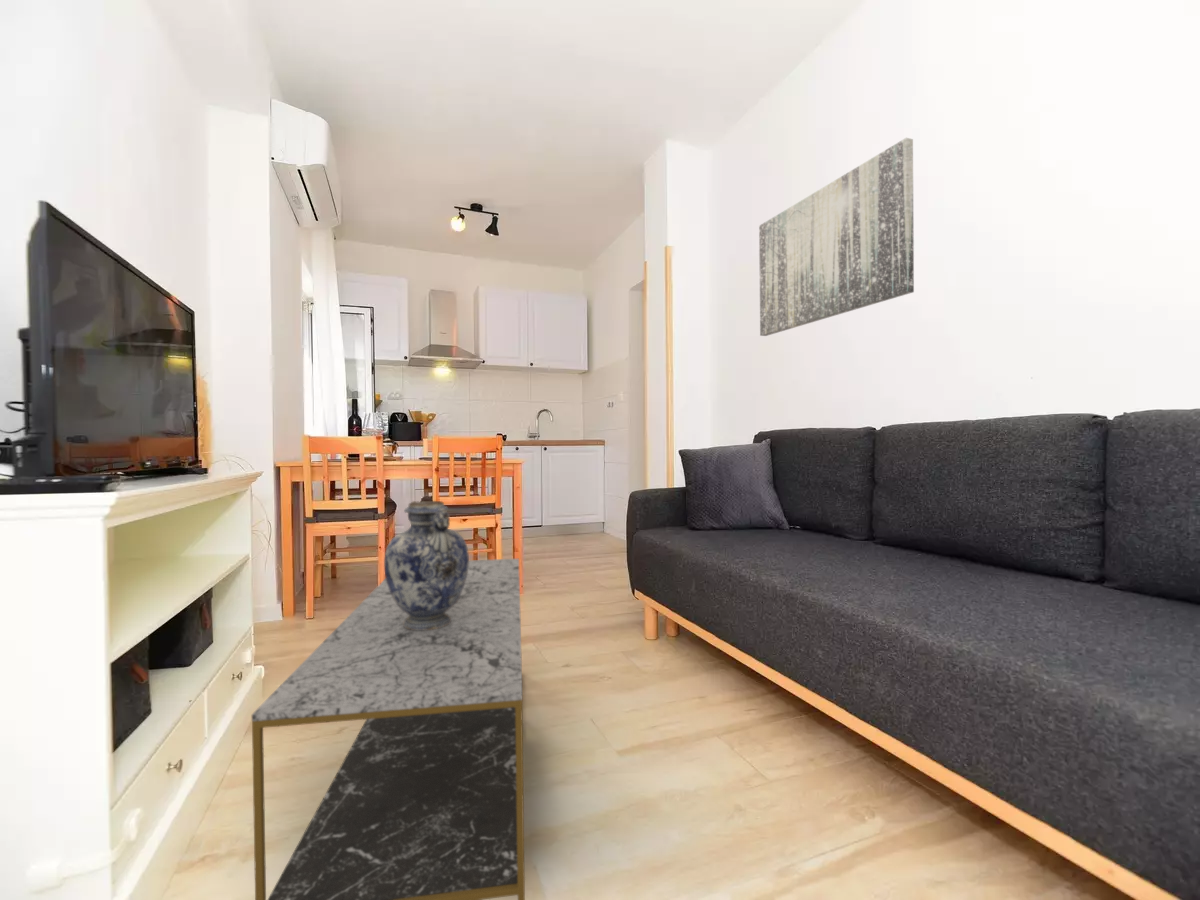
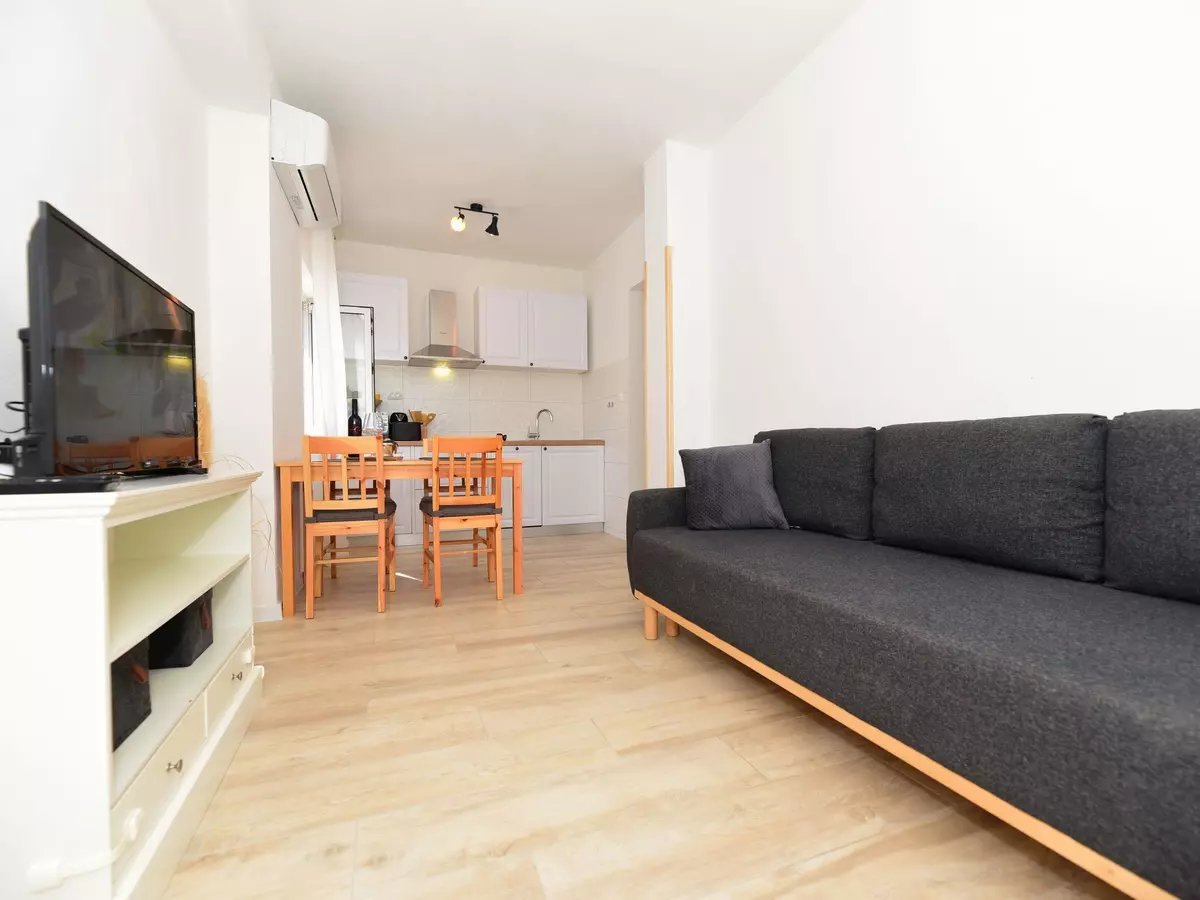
- decorative vase (427, 562)
- coffee table (440, 684)
- wall art (823, 253)
